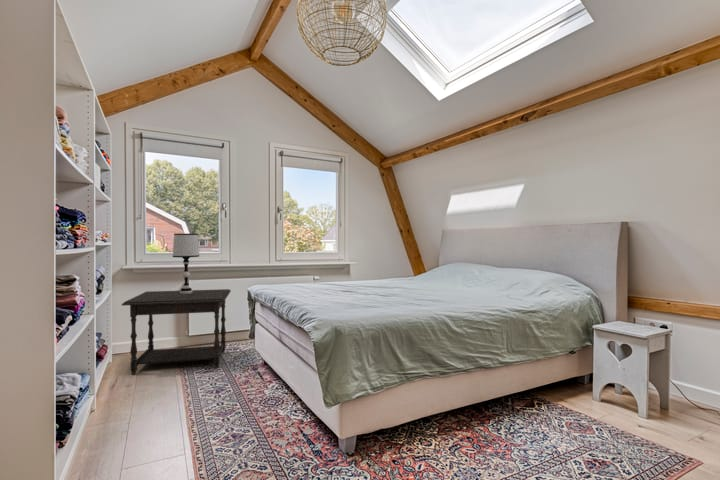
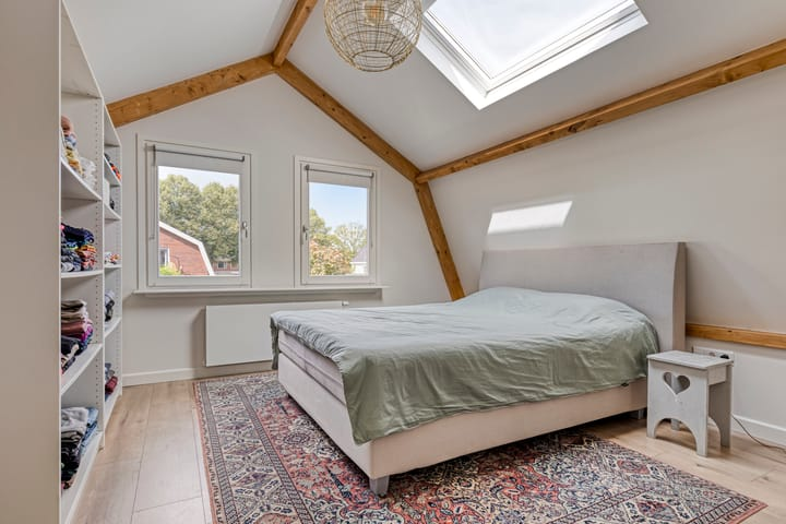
- table lamp (186, 263)
- side table (182, 313)
